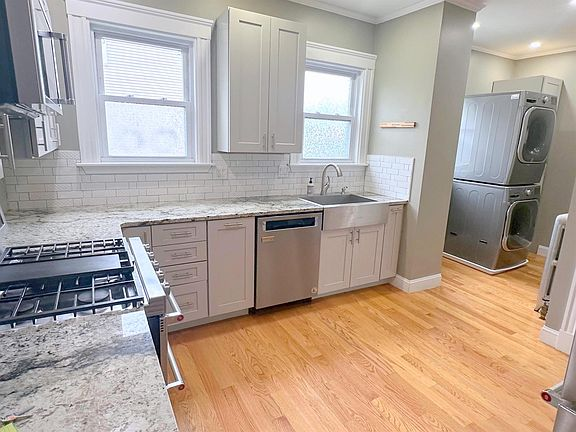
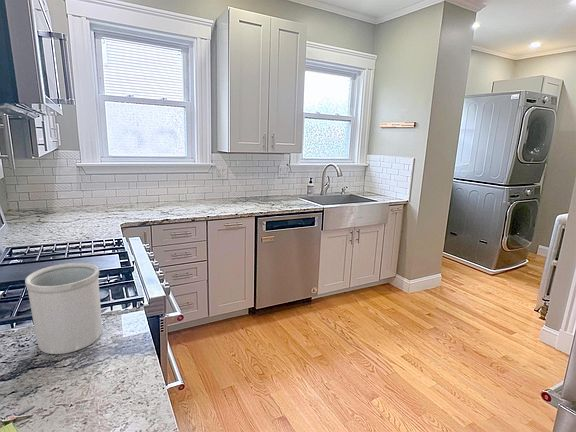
+ utensil holder (67, 306)
